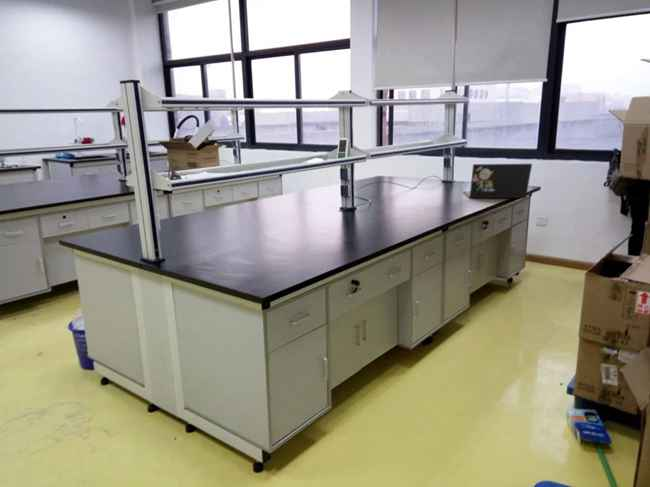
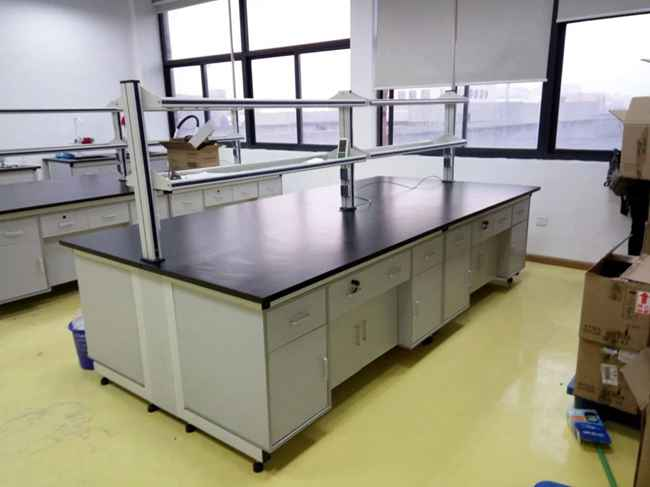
- laptop (495, 178)
